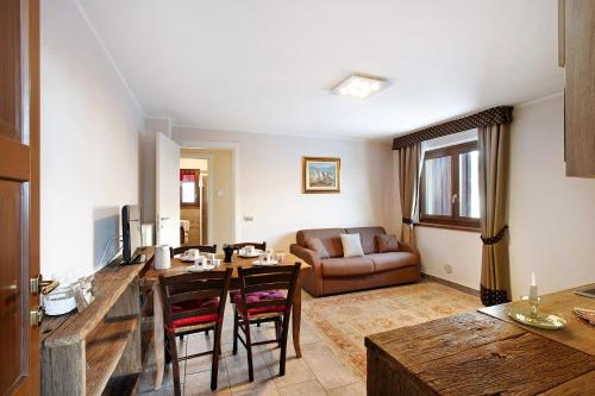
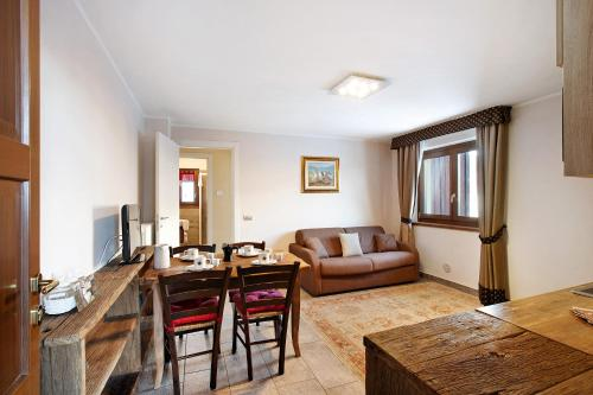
- candle holder (538, 297)
